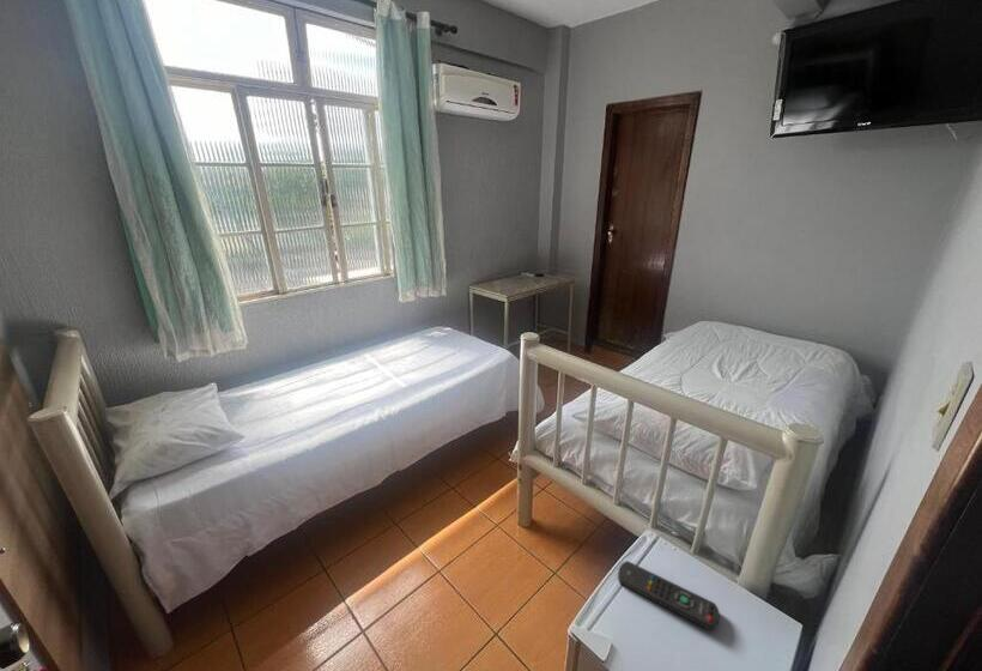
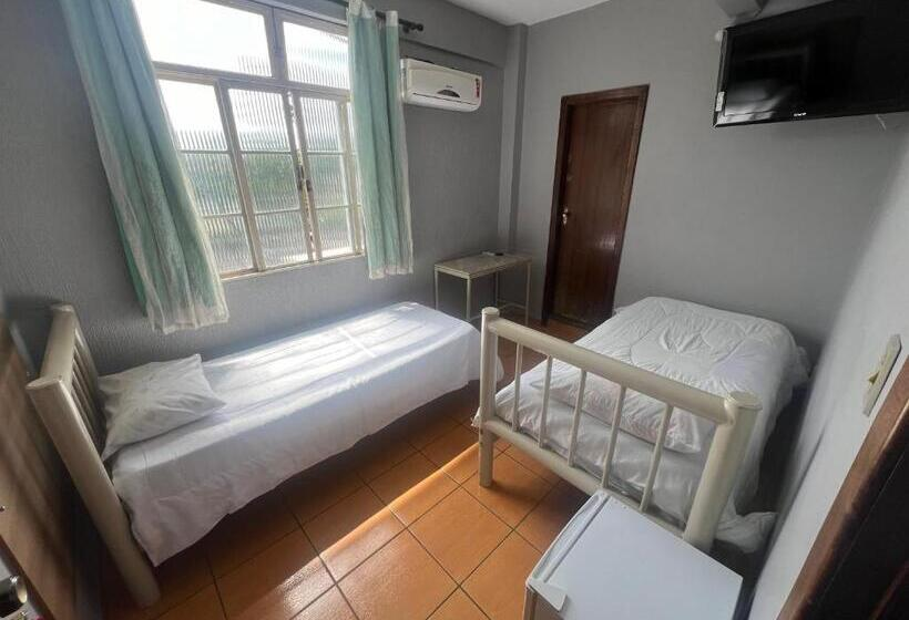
- remote control (666, 592)
